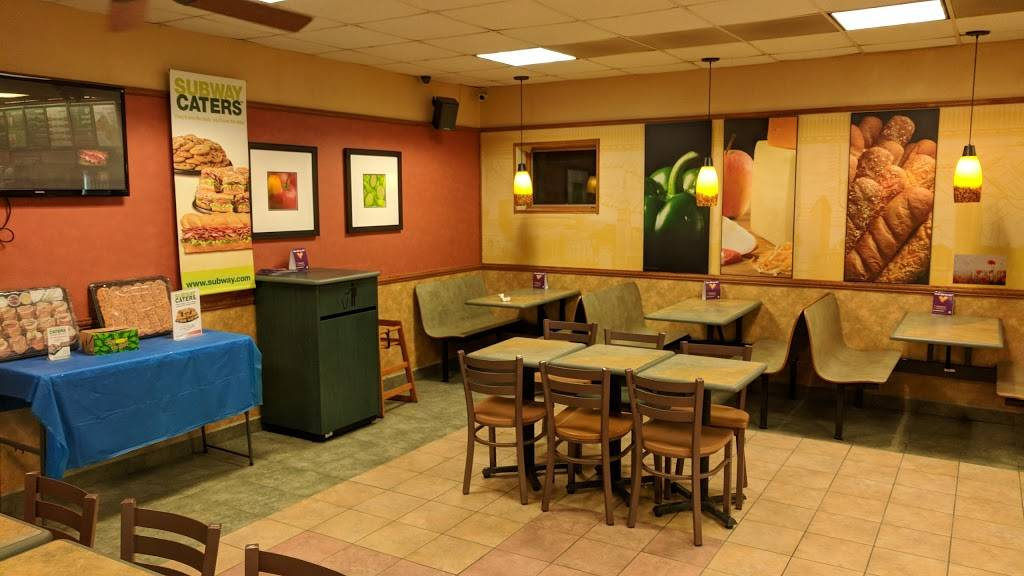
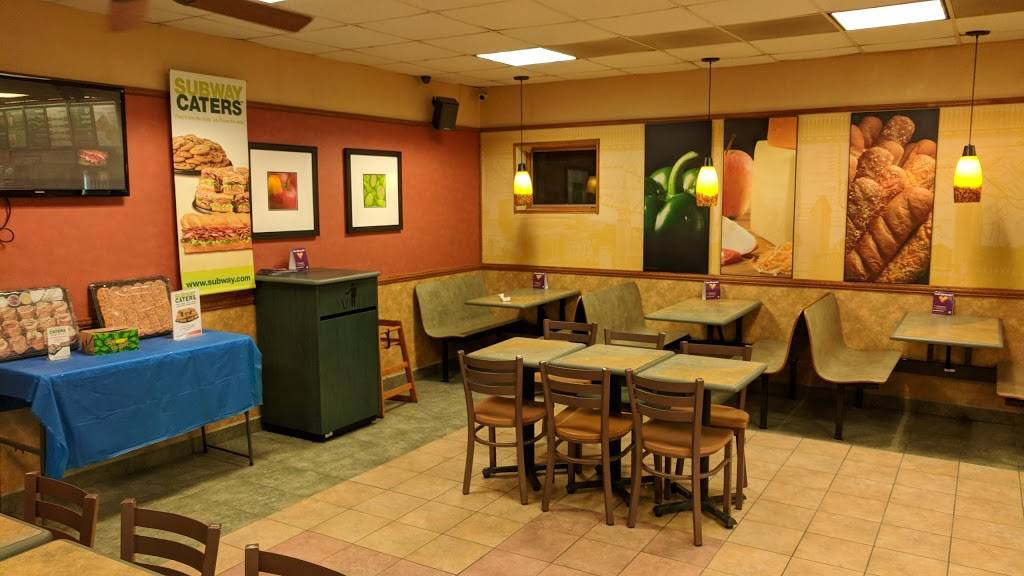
- wall art (979, 269)
